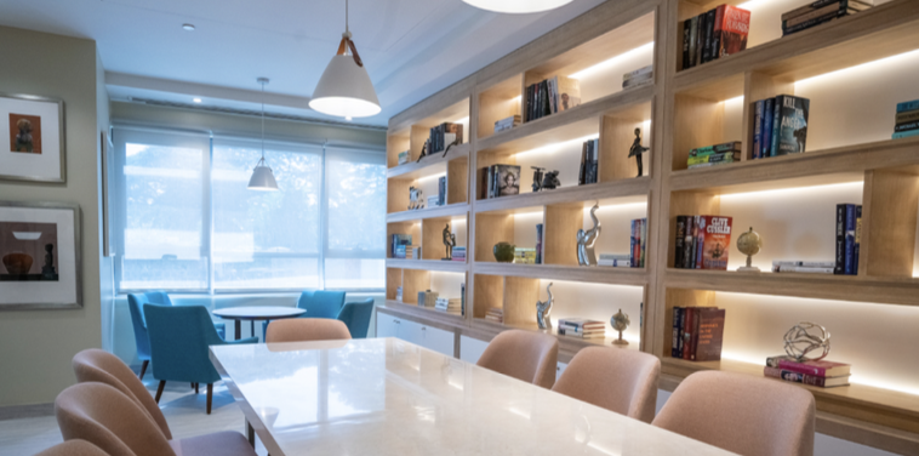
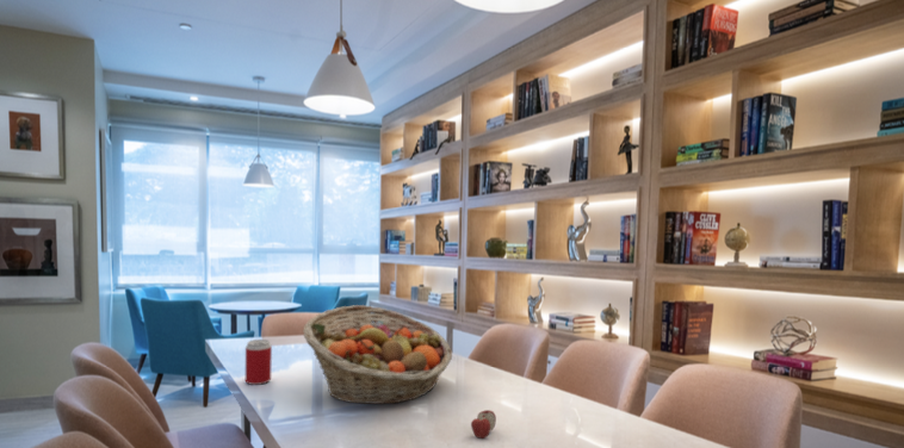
+ apple (483, 422)
+ beverage can (258, 361)
+ fruit basket (380, 350)
